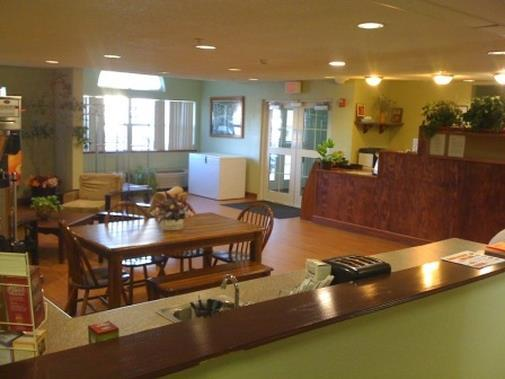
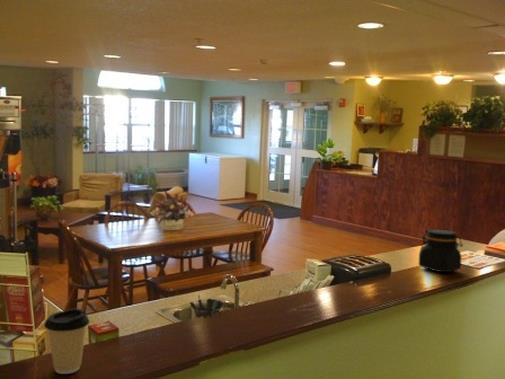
+ coffee cup (67, 341)
+ jar (440, 250)
